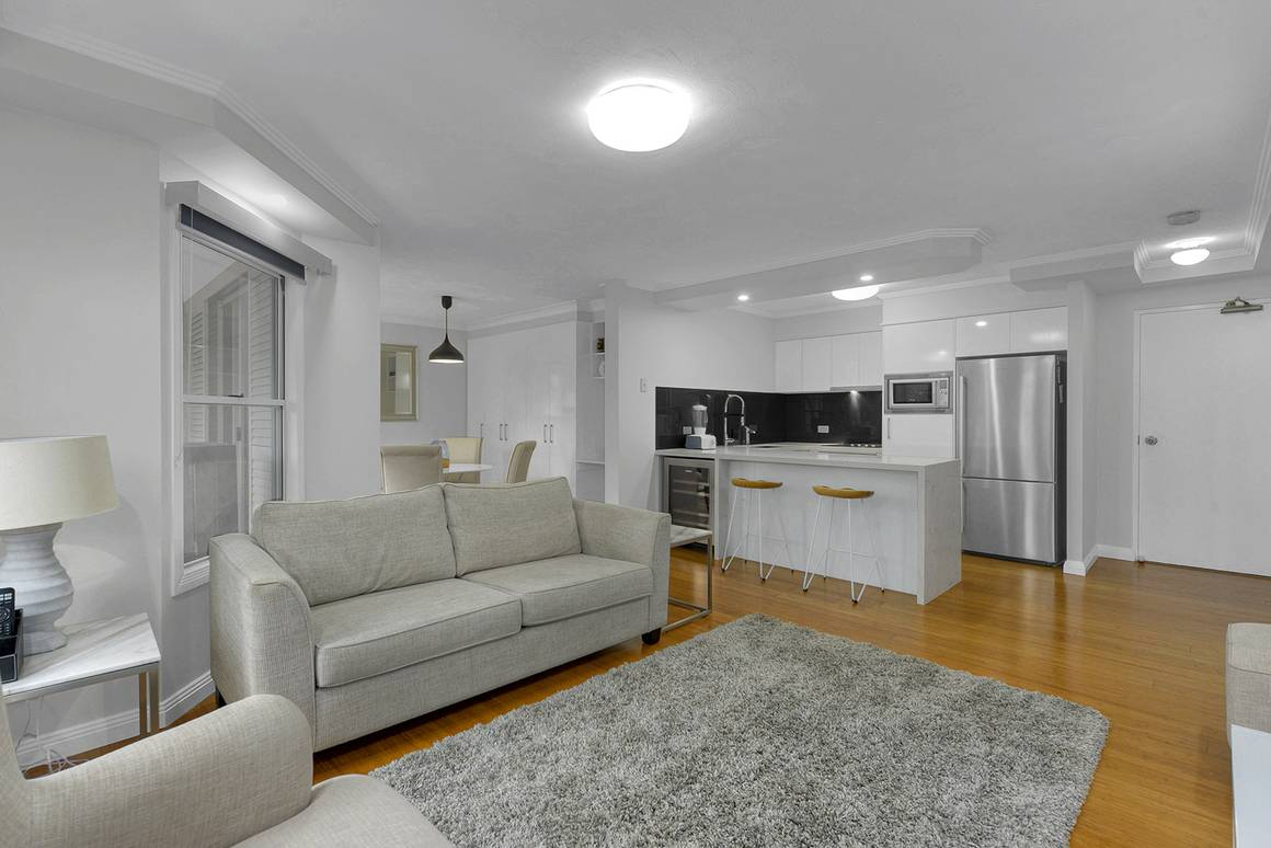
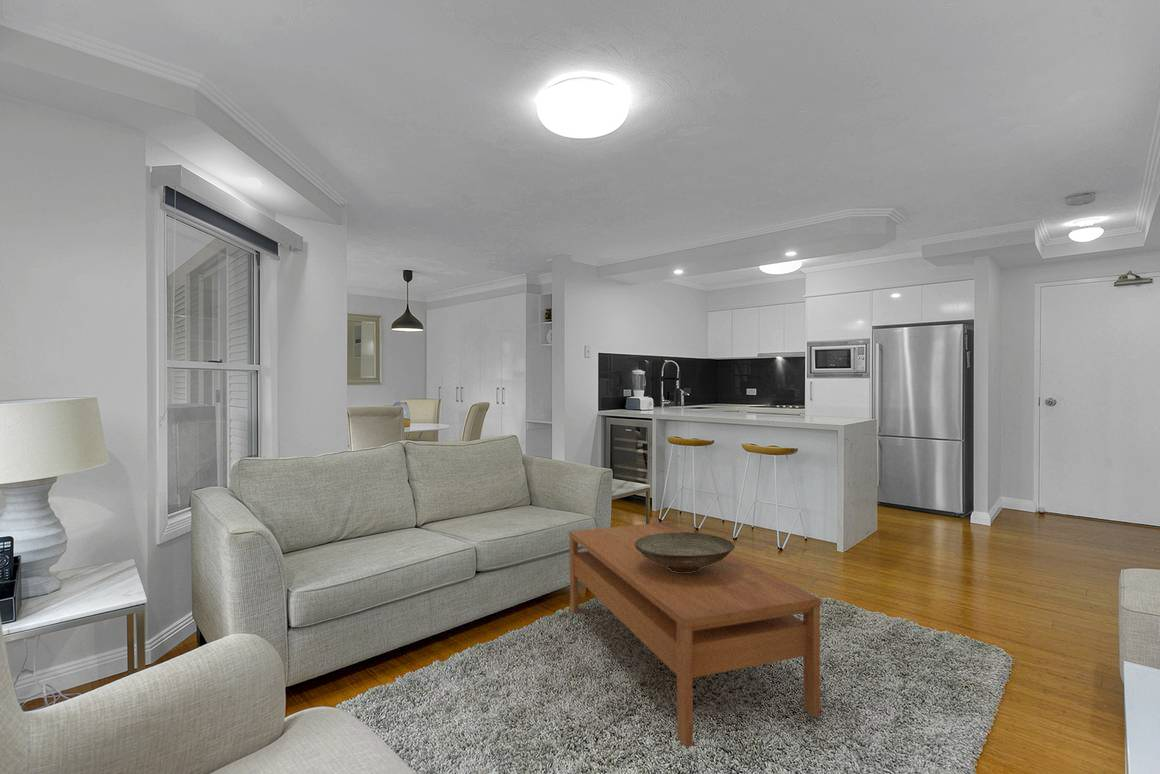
+ decorative bowl (683, 554)
+ coffee table (671, 605)
